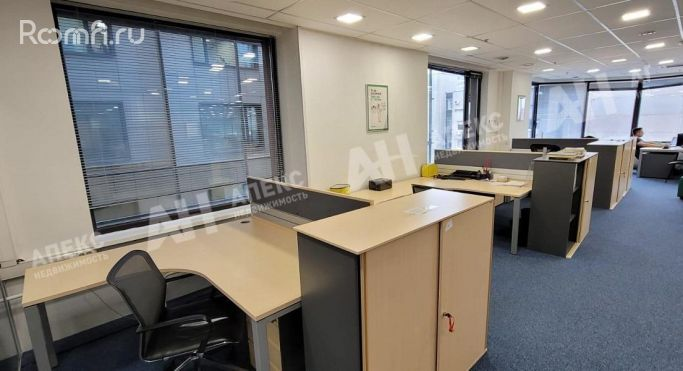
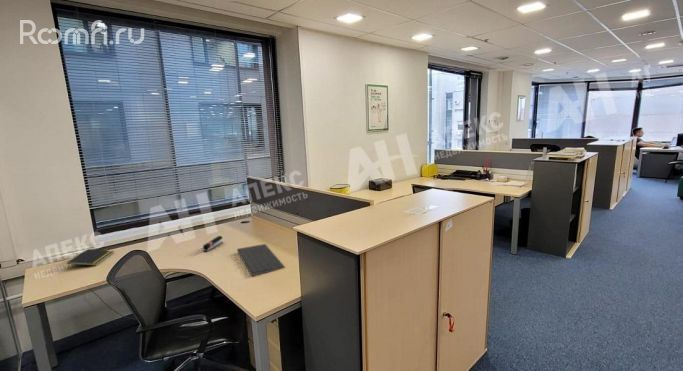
+ stapler (213, 243)
+ computer keyboard (259, 257)
+ notepad (92, 257)
